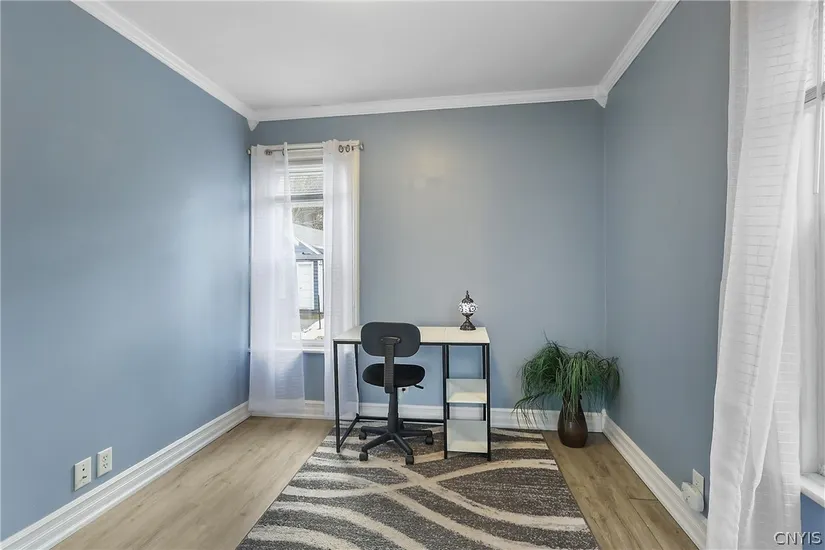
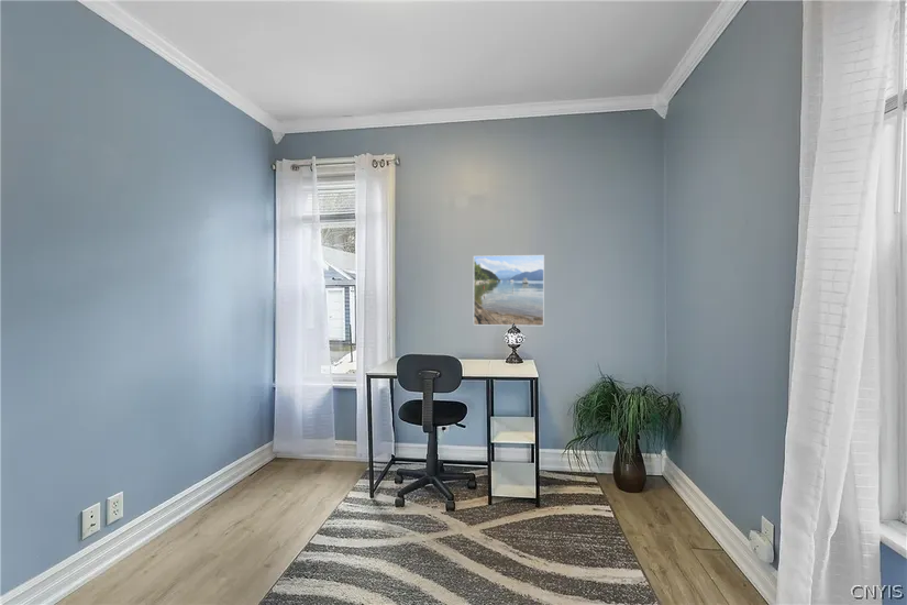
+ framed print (508, 290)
